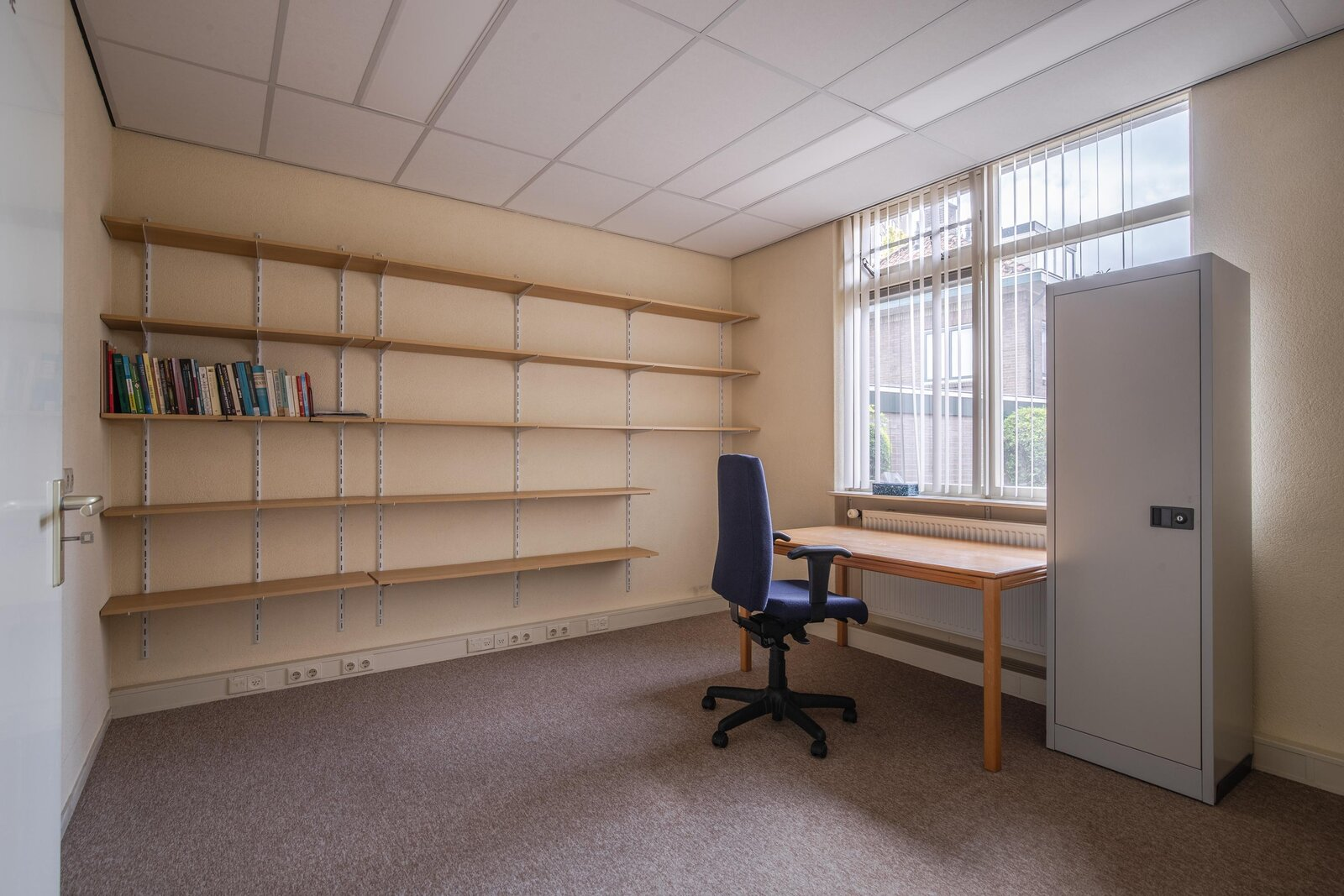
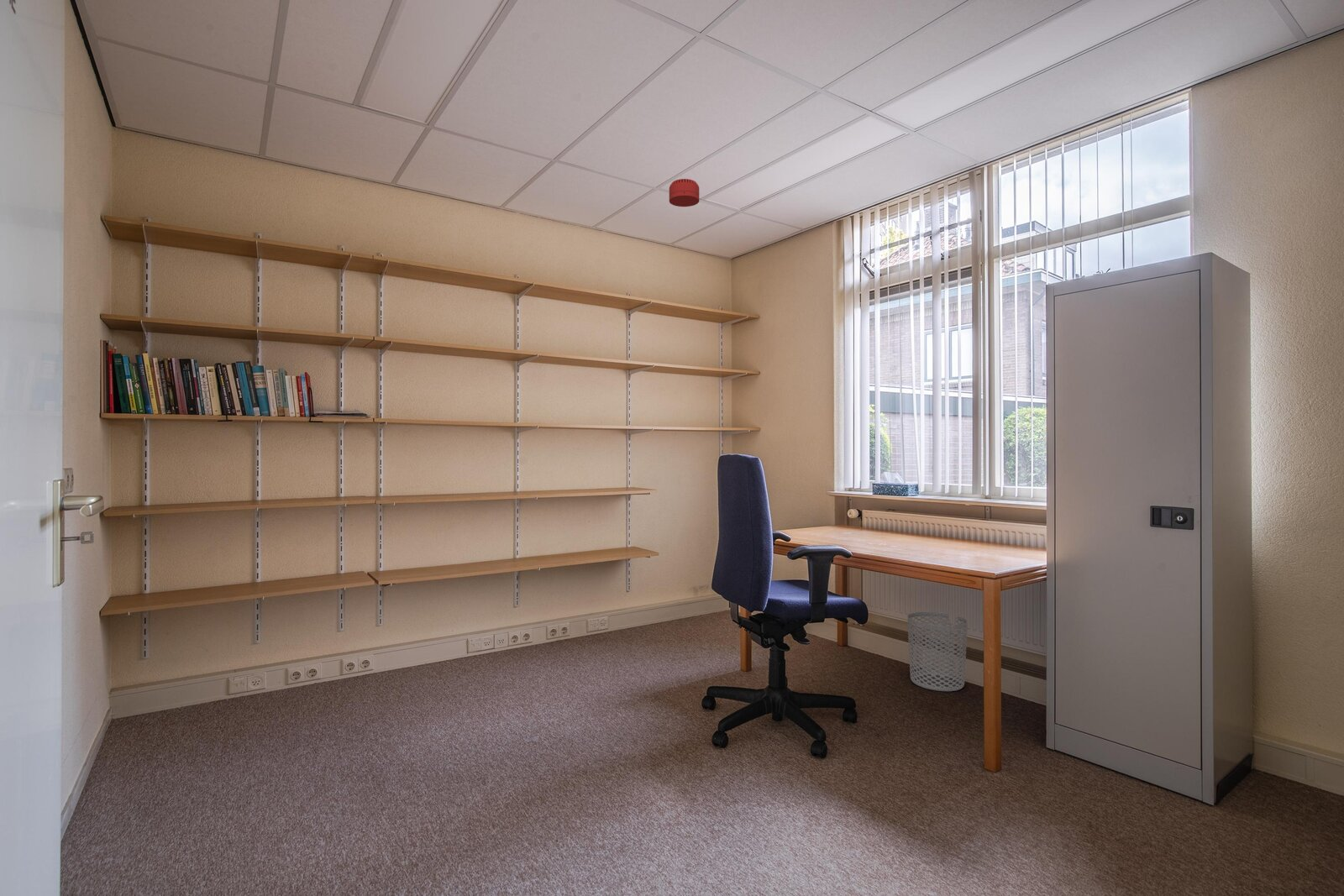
+ smoke detector (684, 192)
+ waste bin (937, 650)
